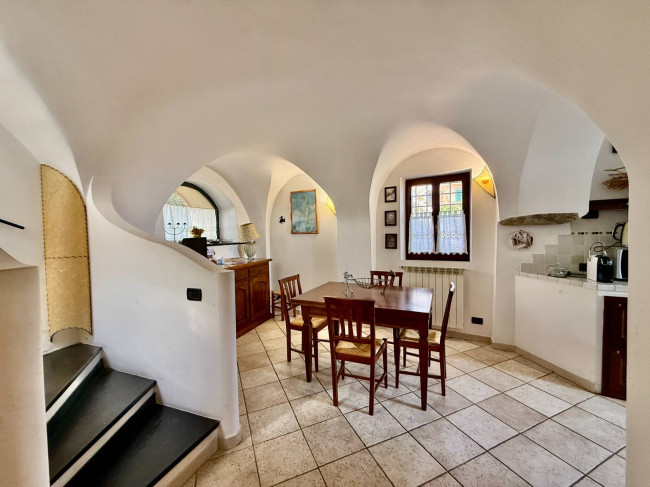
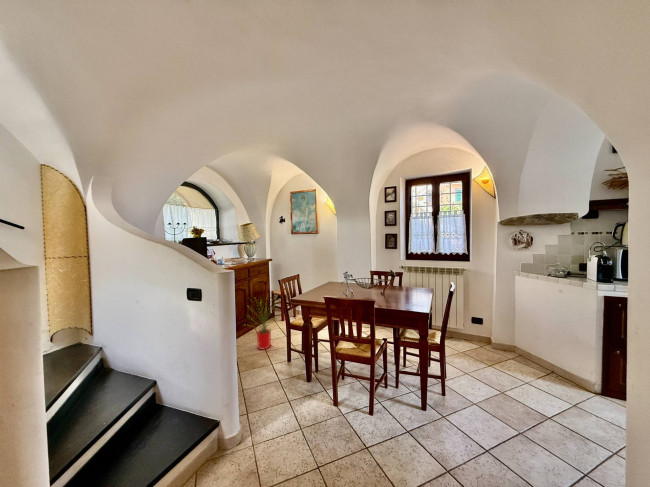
+ house plant (264, 322)
